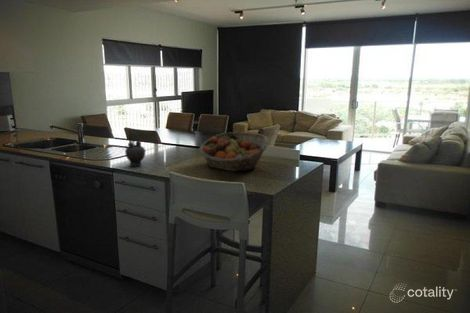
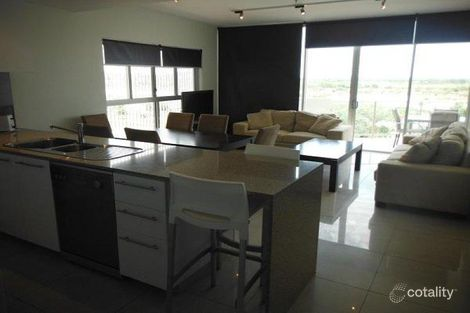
- fruit basket (233, 150)
- teapot (133, 148)
